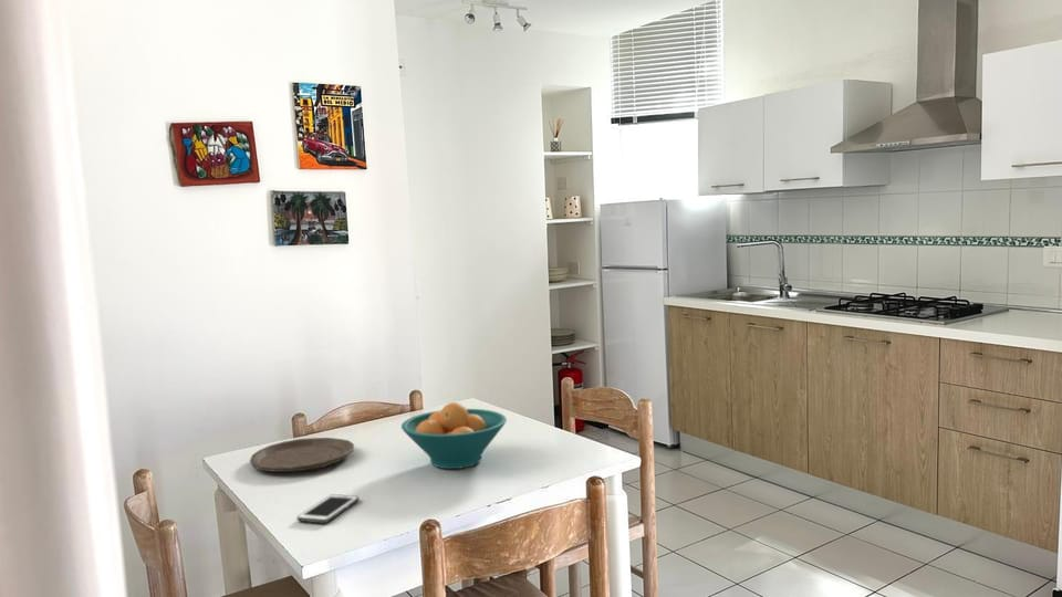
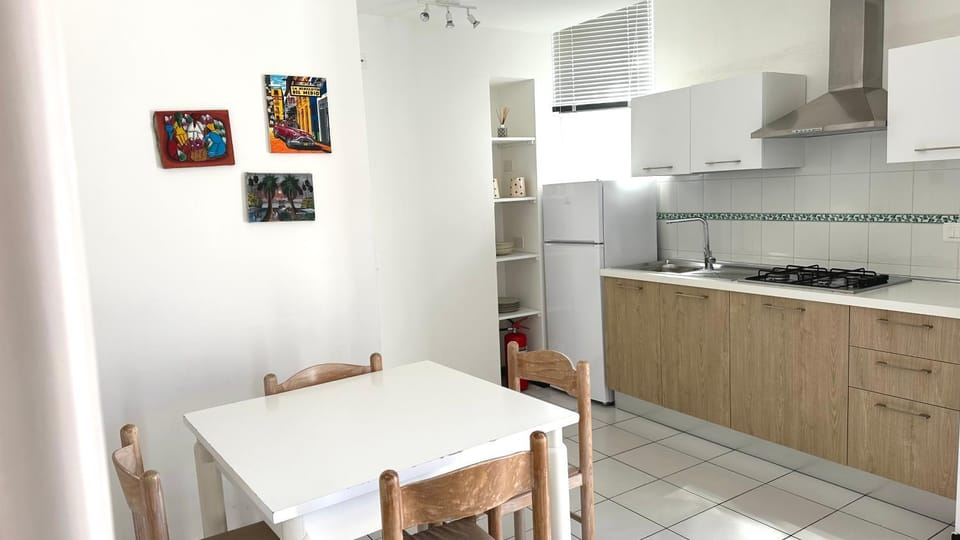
- cell phone (329, 507)
- fruit bowl (455, 432)
- plate (303, 454)
